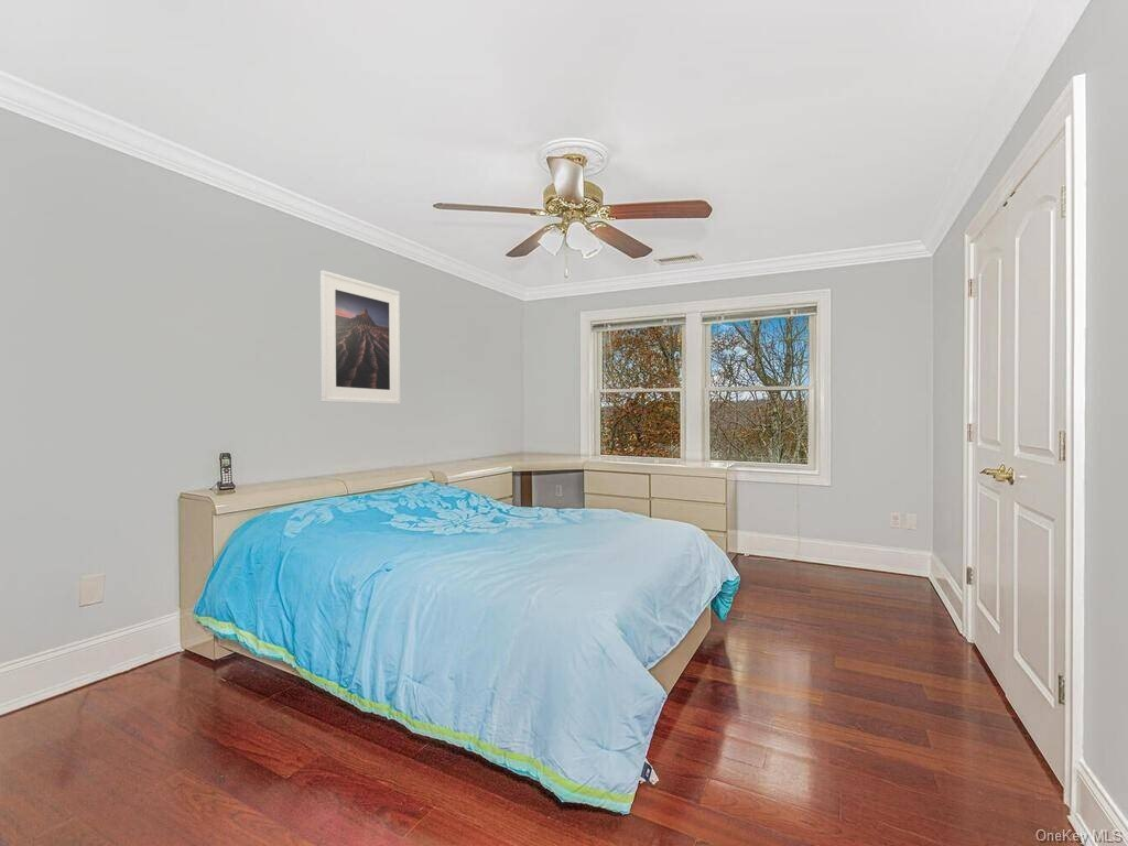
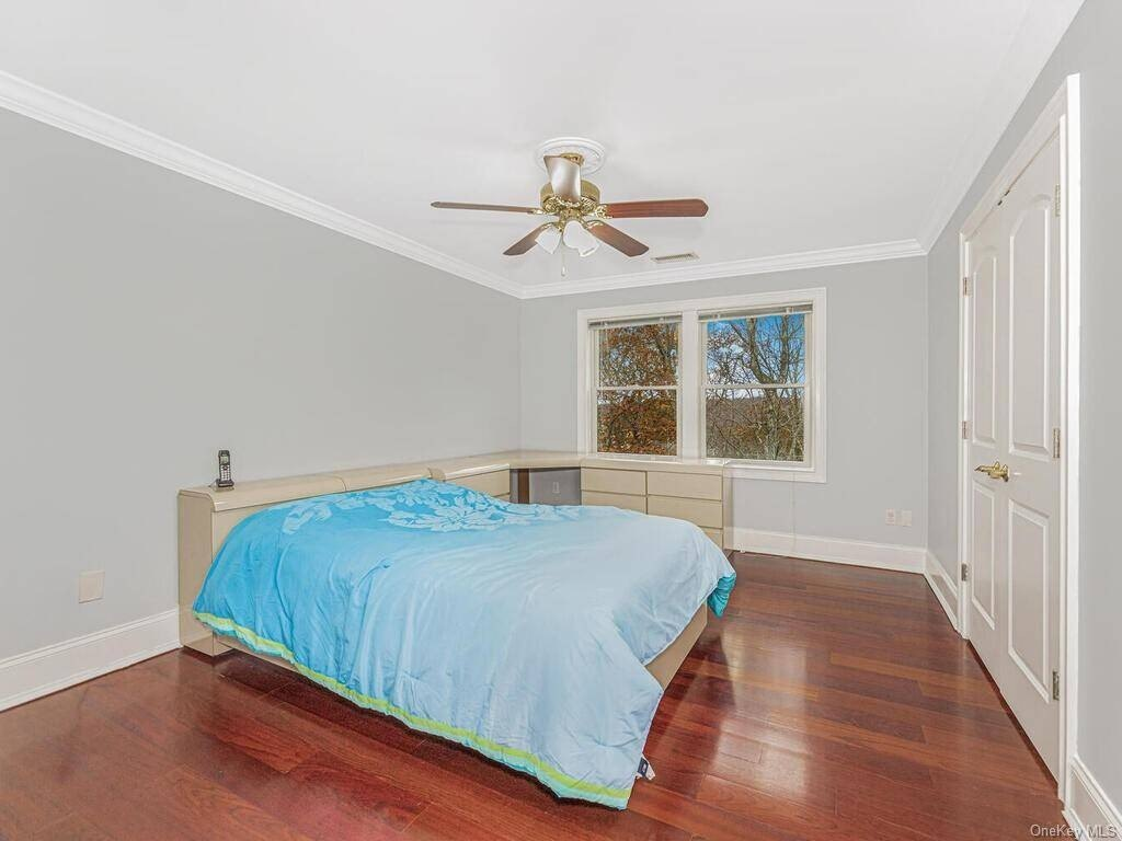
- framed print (362, 341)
